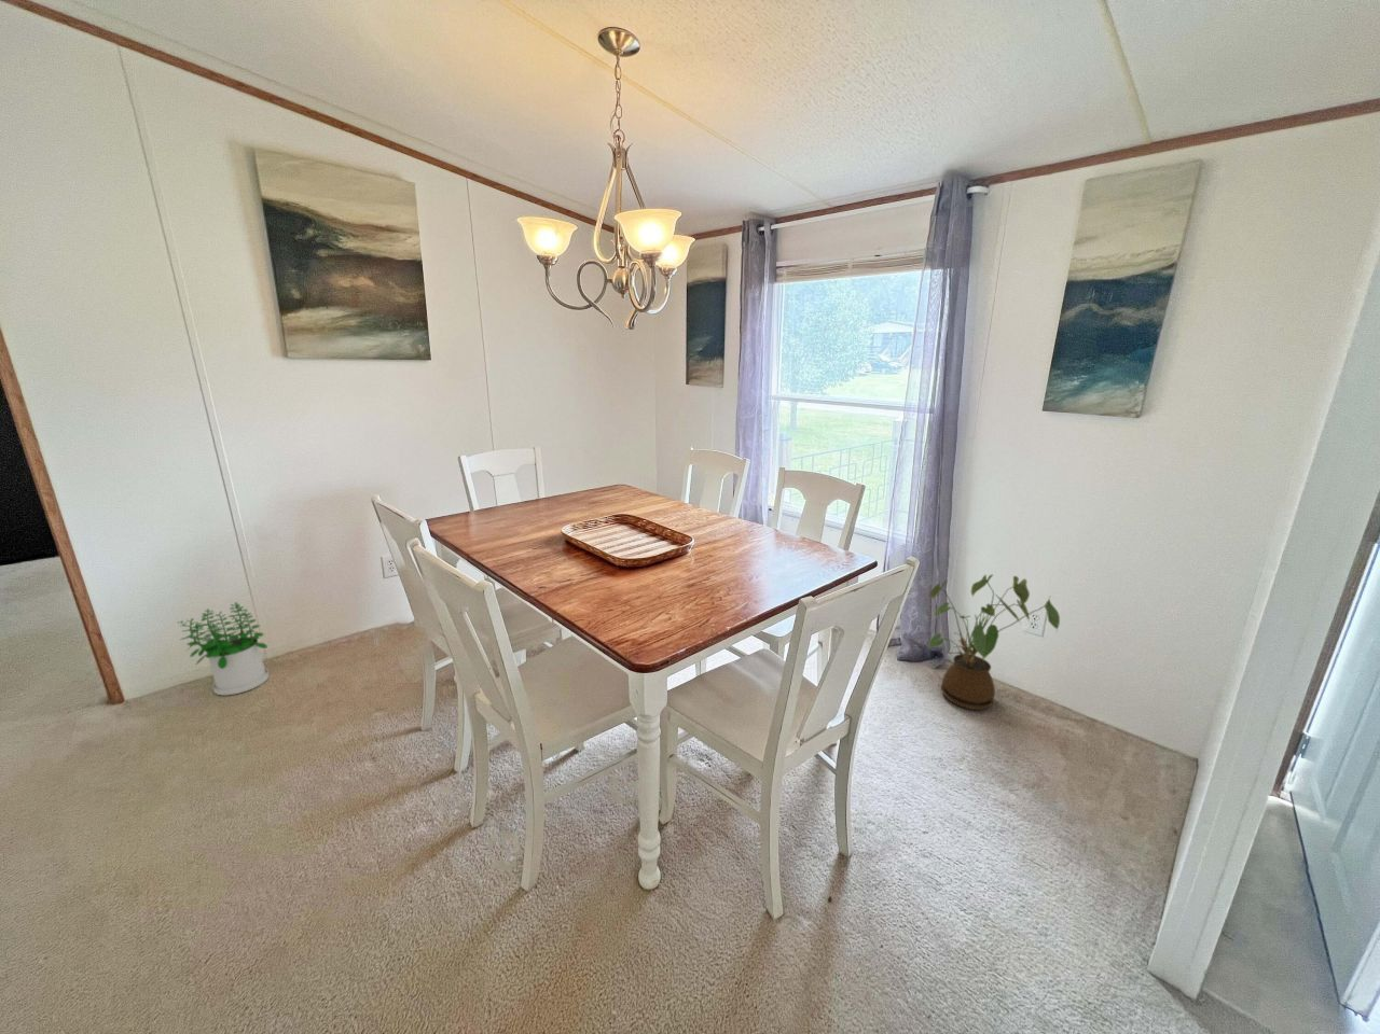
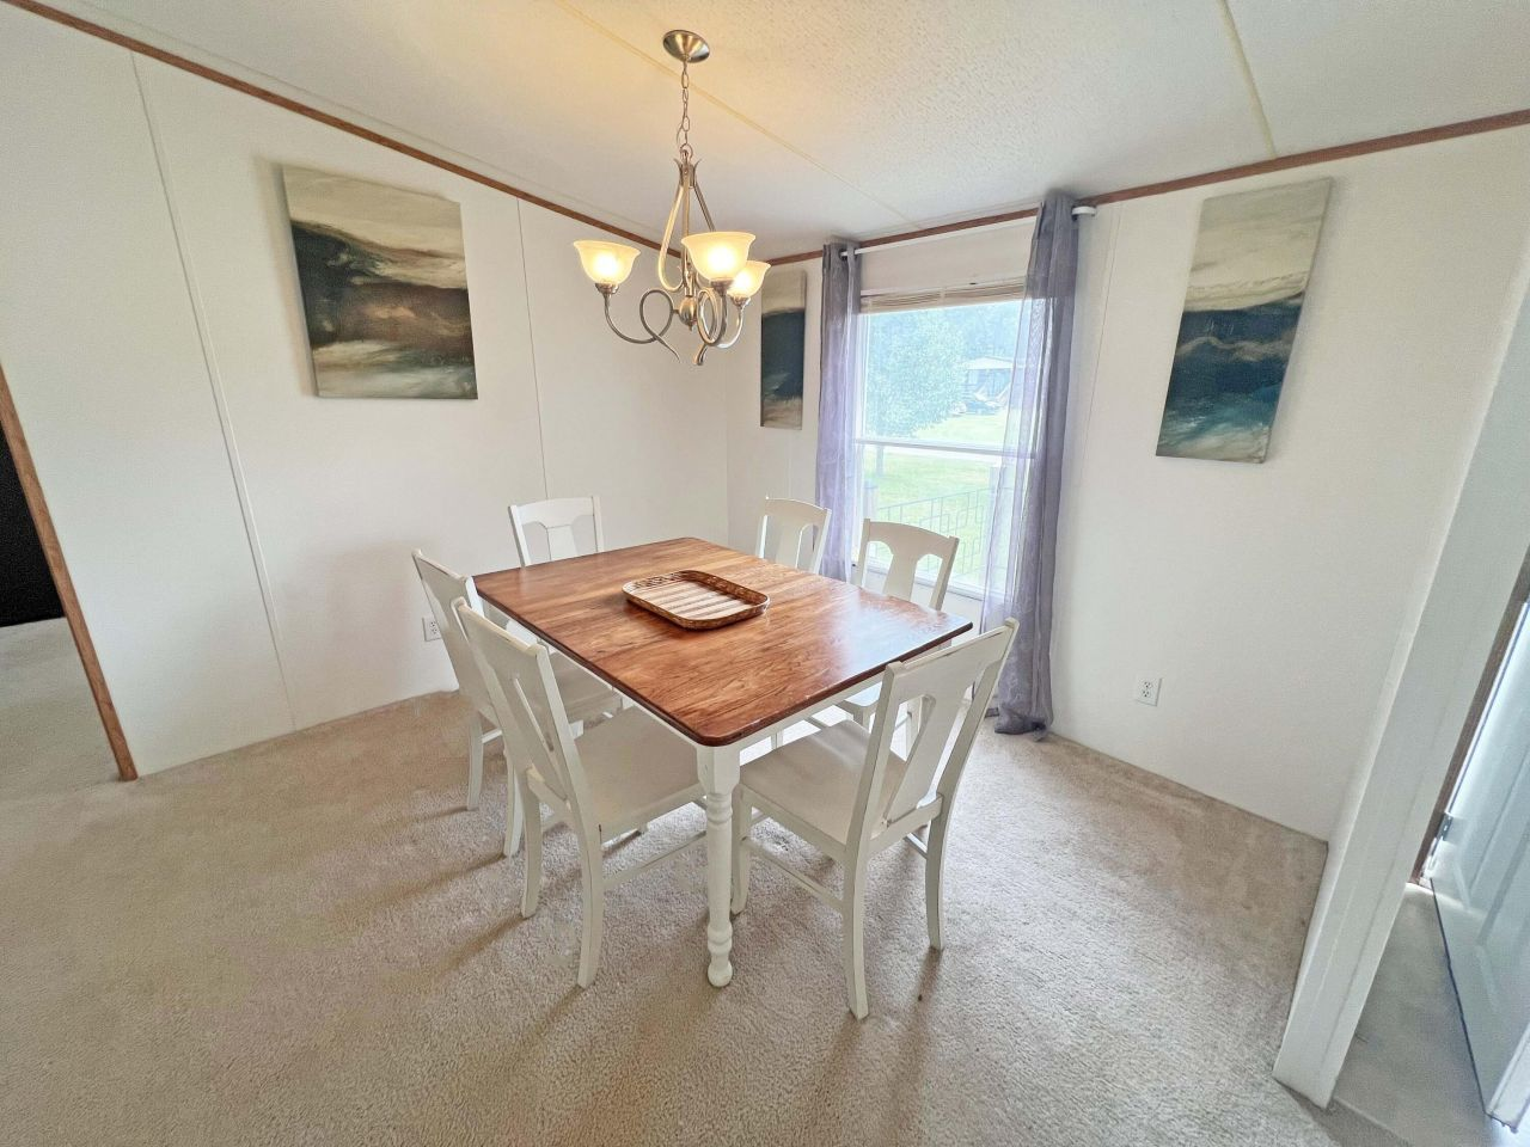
- house plant (981, 645)
- potted plant (225, 648)
